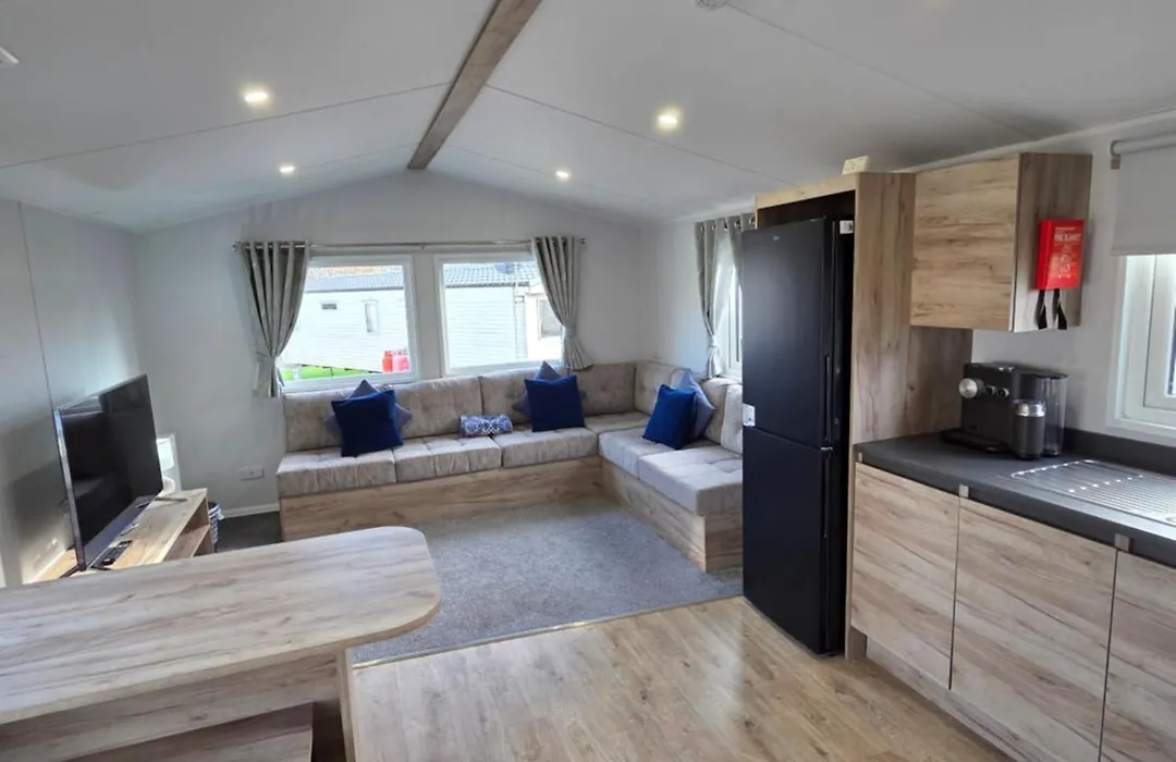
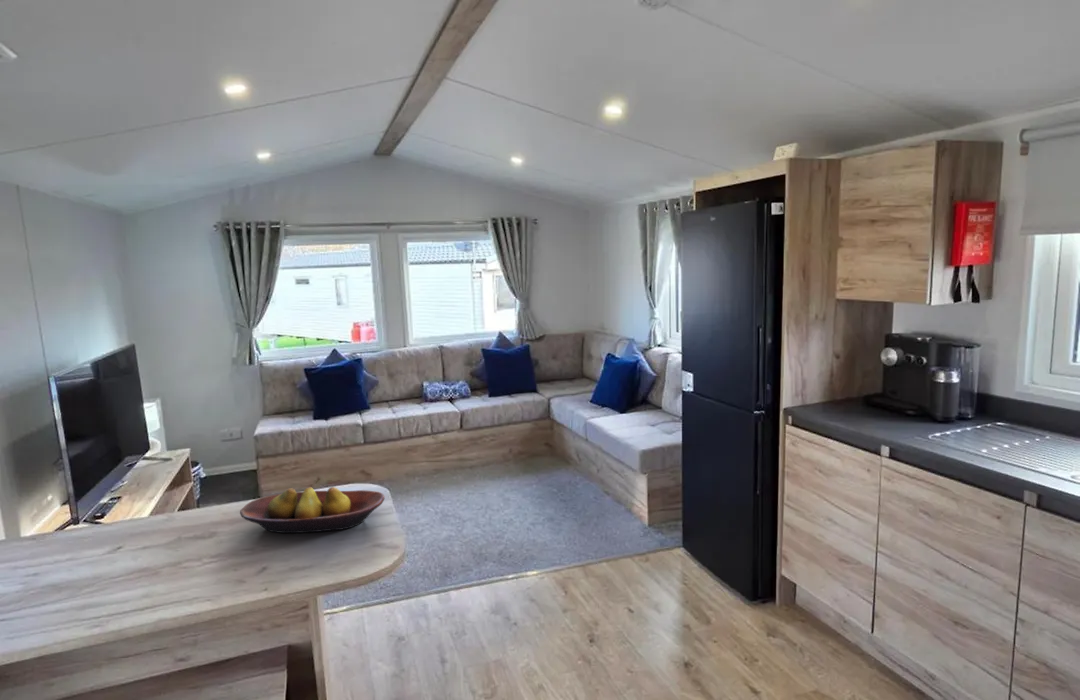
+ fruit bowl (313, 505)
